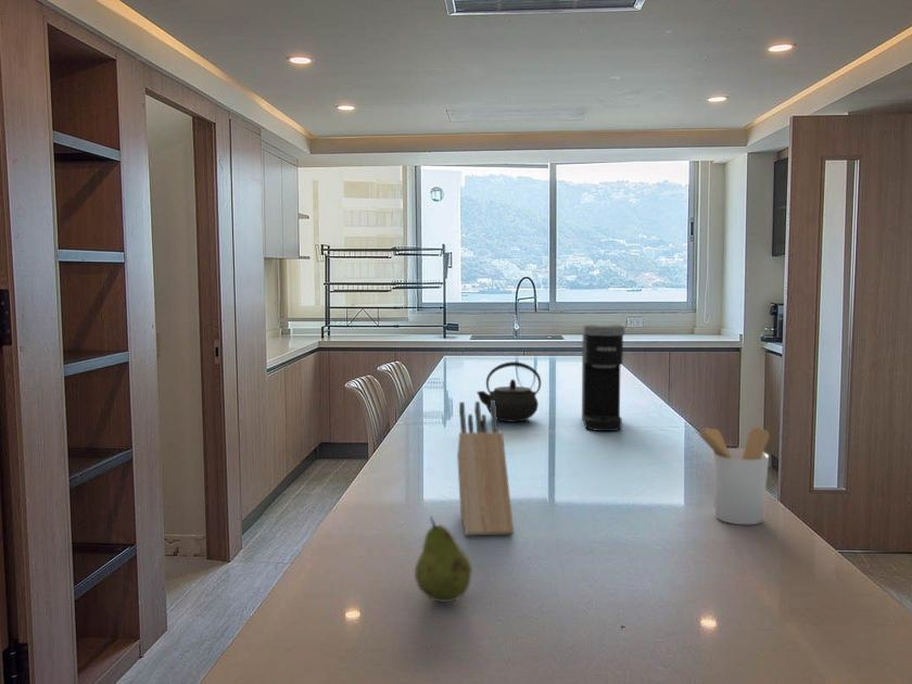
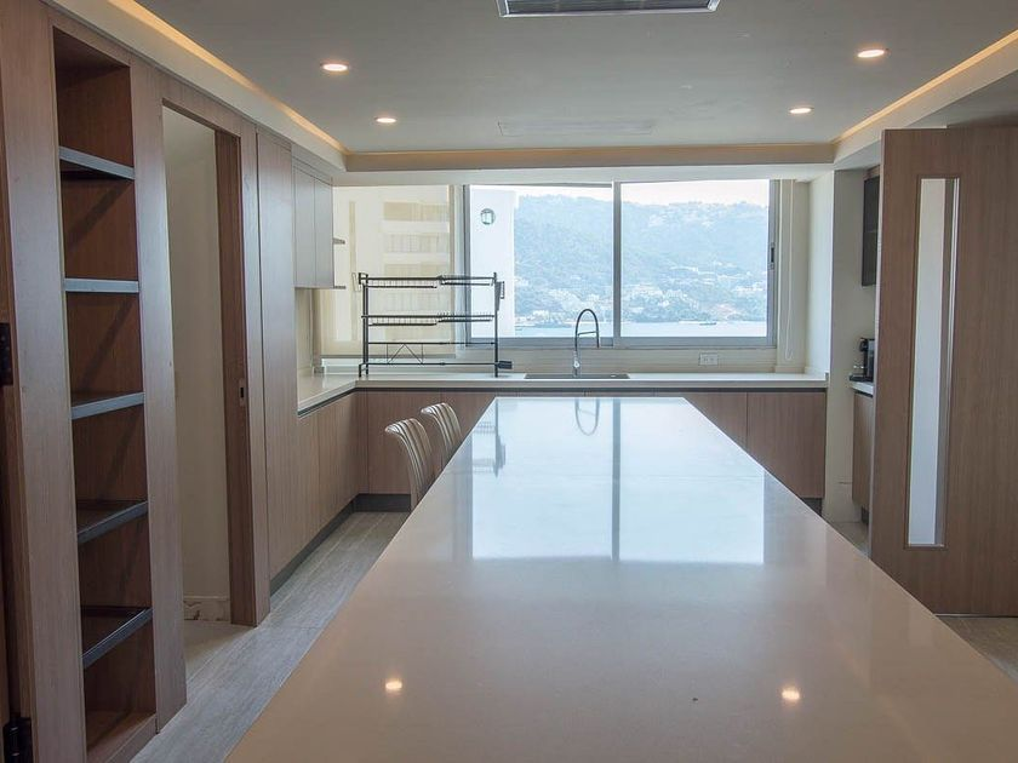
- coffee maker (601, 373)
- knife block (482, 461)
- fruit (444, 558)
- kettle (508, 390)
- utensil holder (727, 471)
